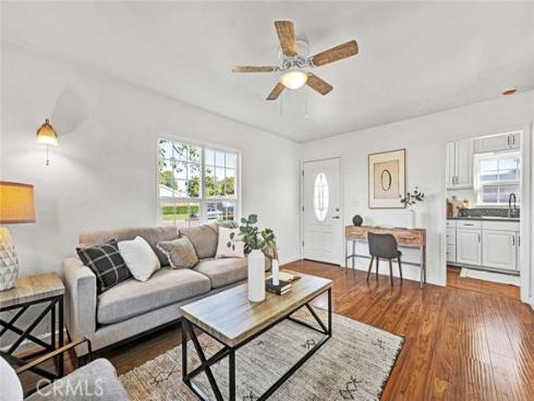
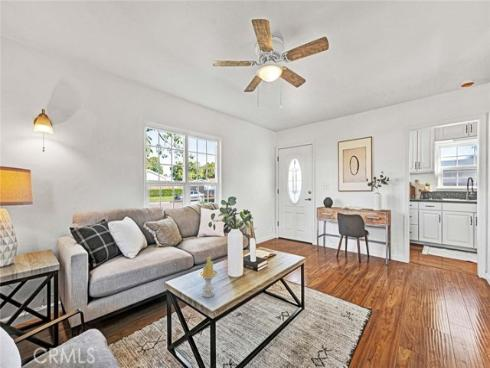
+ candle (208, 275)
